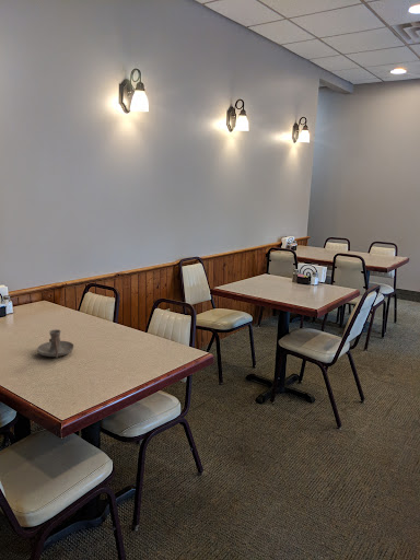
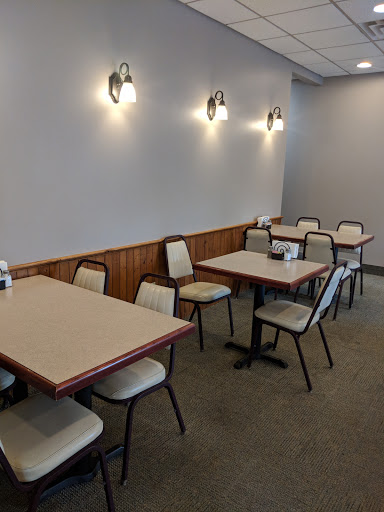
- candle holder (55, 343)
